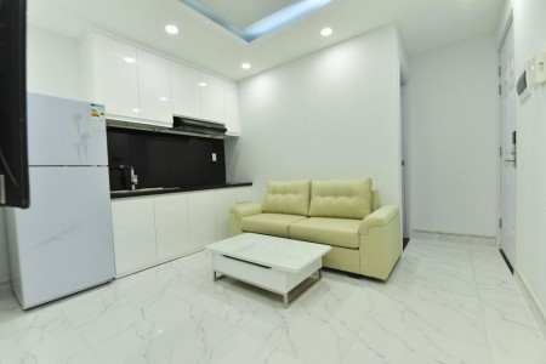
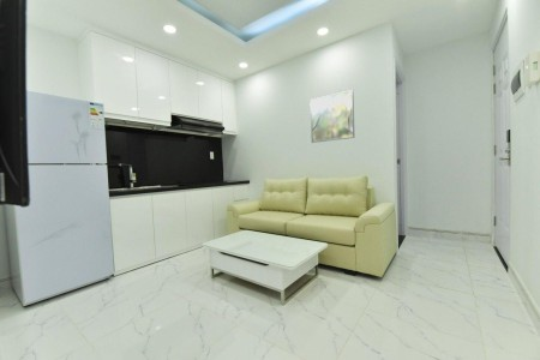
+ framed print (330, 118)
